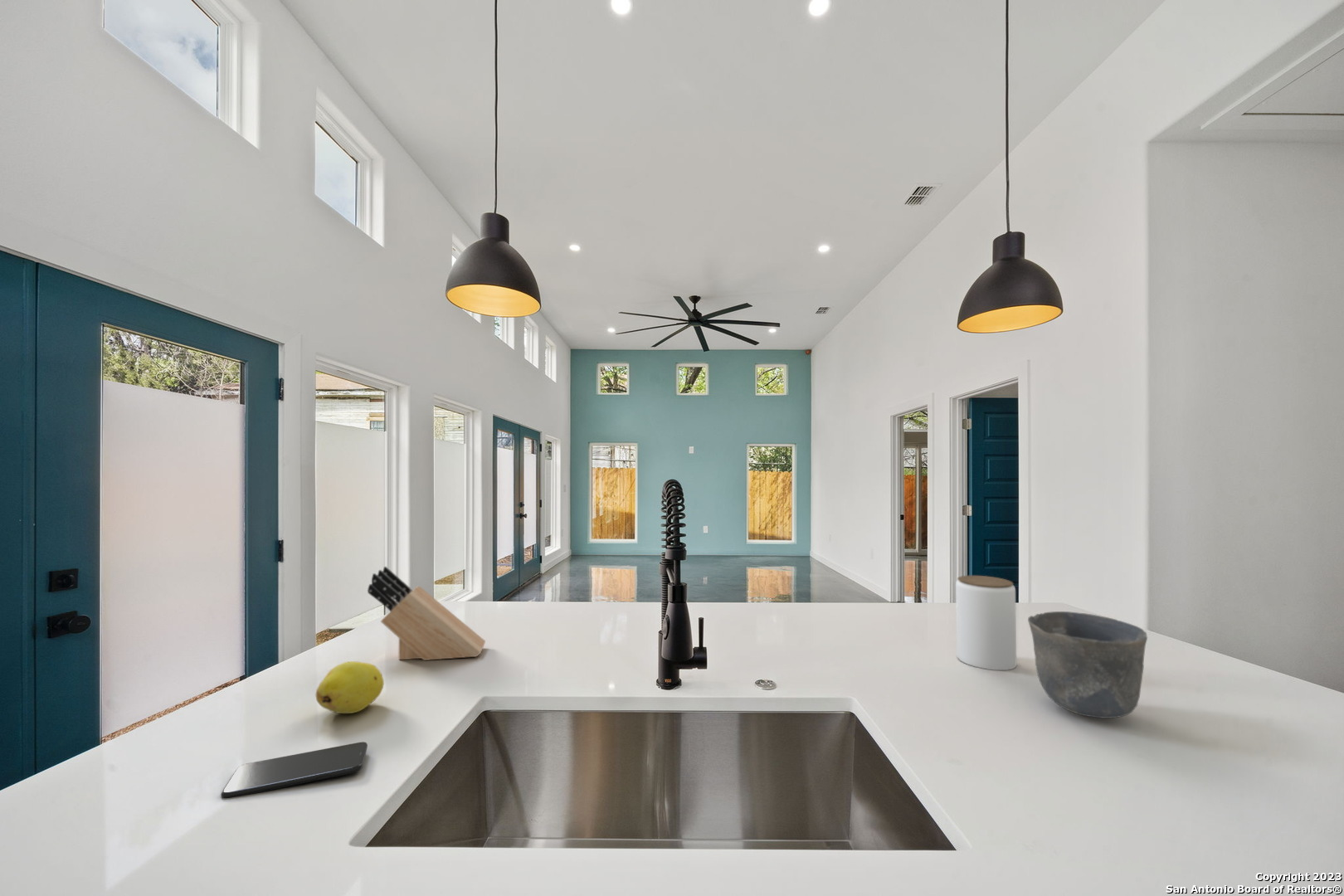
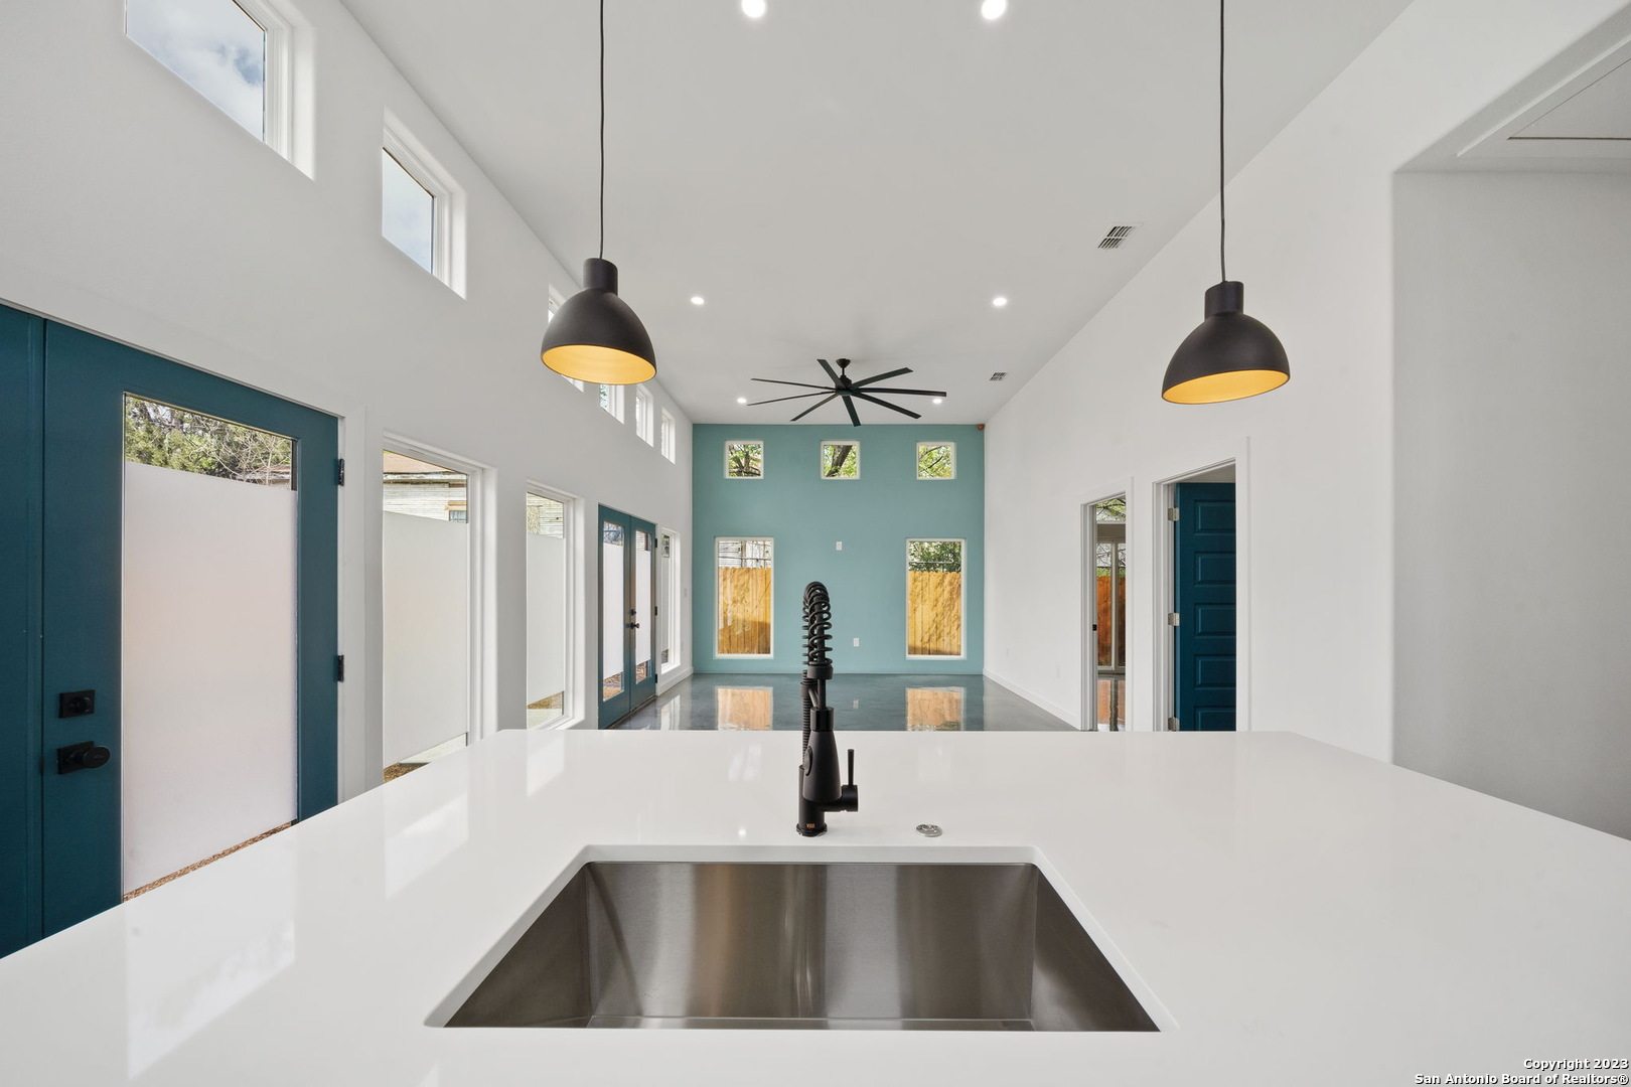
- cup (1084, 666)
- knife block (426, 611)
- jar (985, 620)
- fruit (348, 687)
- smartphone (299, 767)
